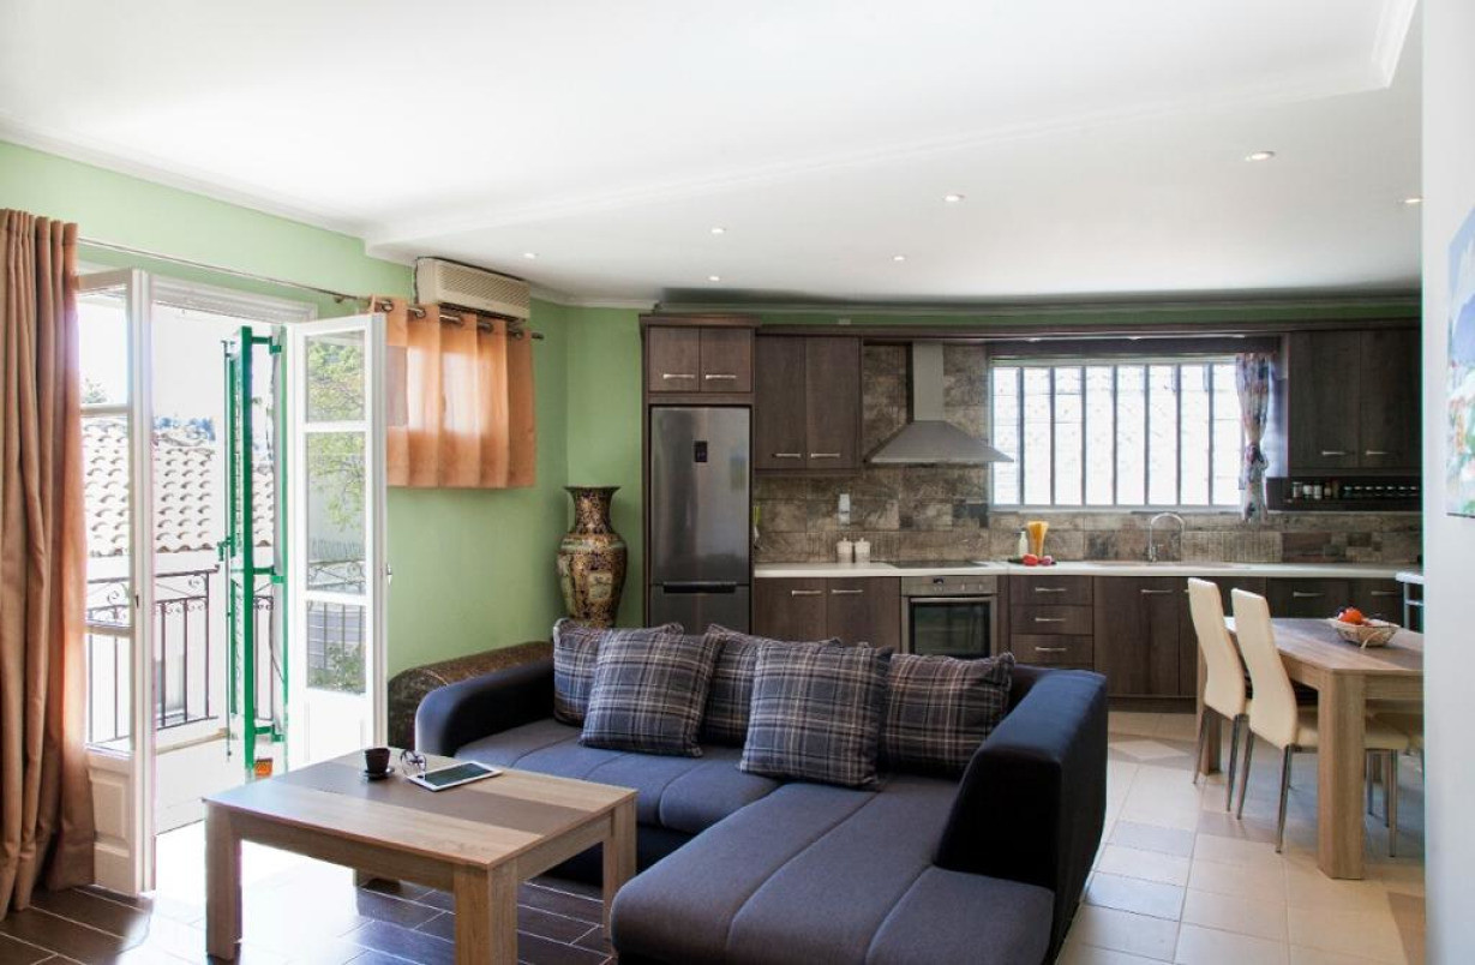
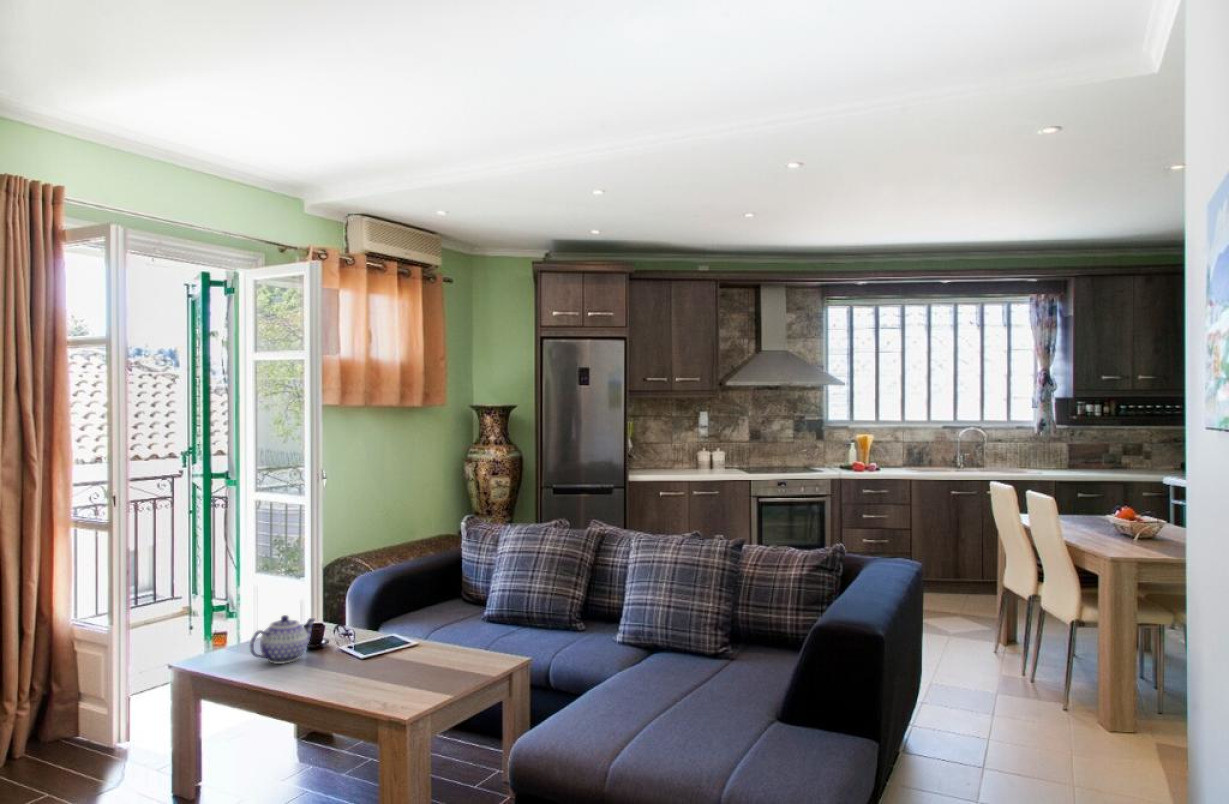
+ teapot (284, 637)
